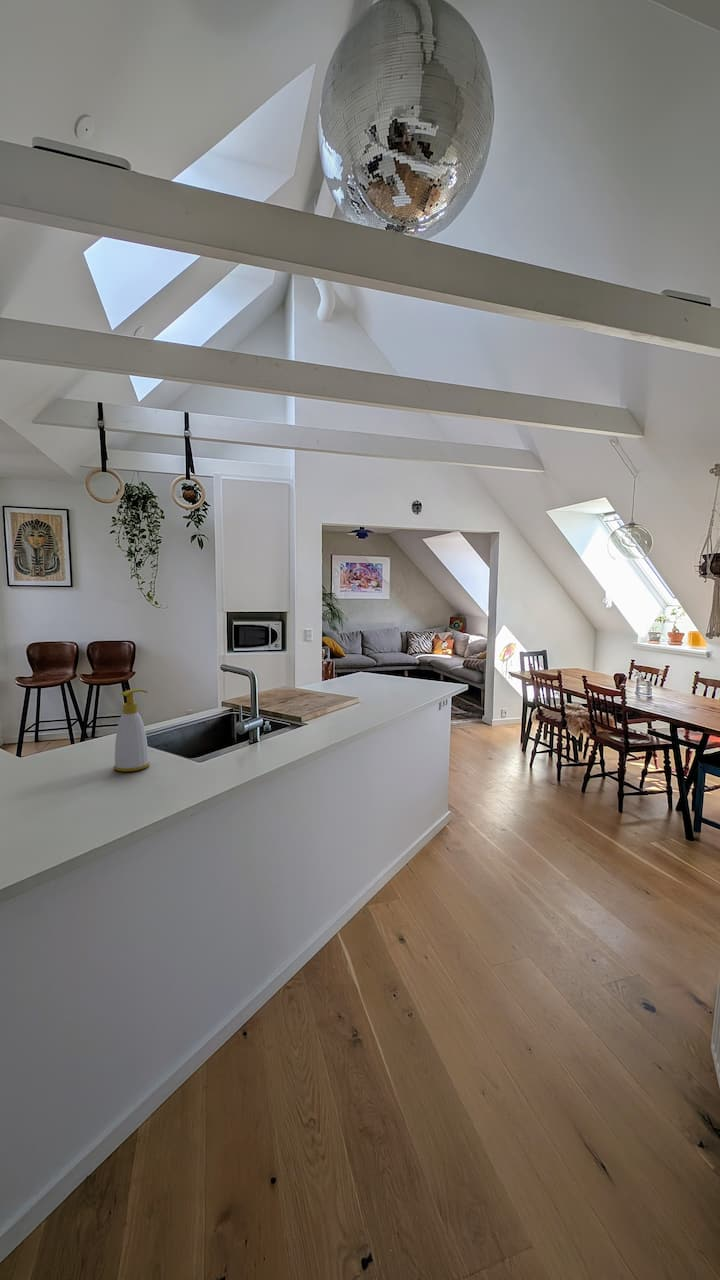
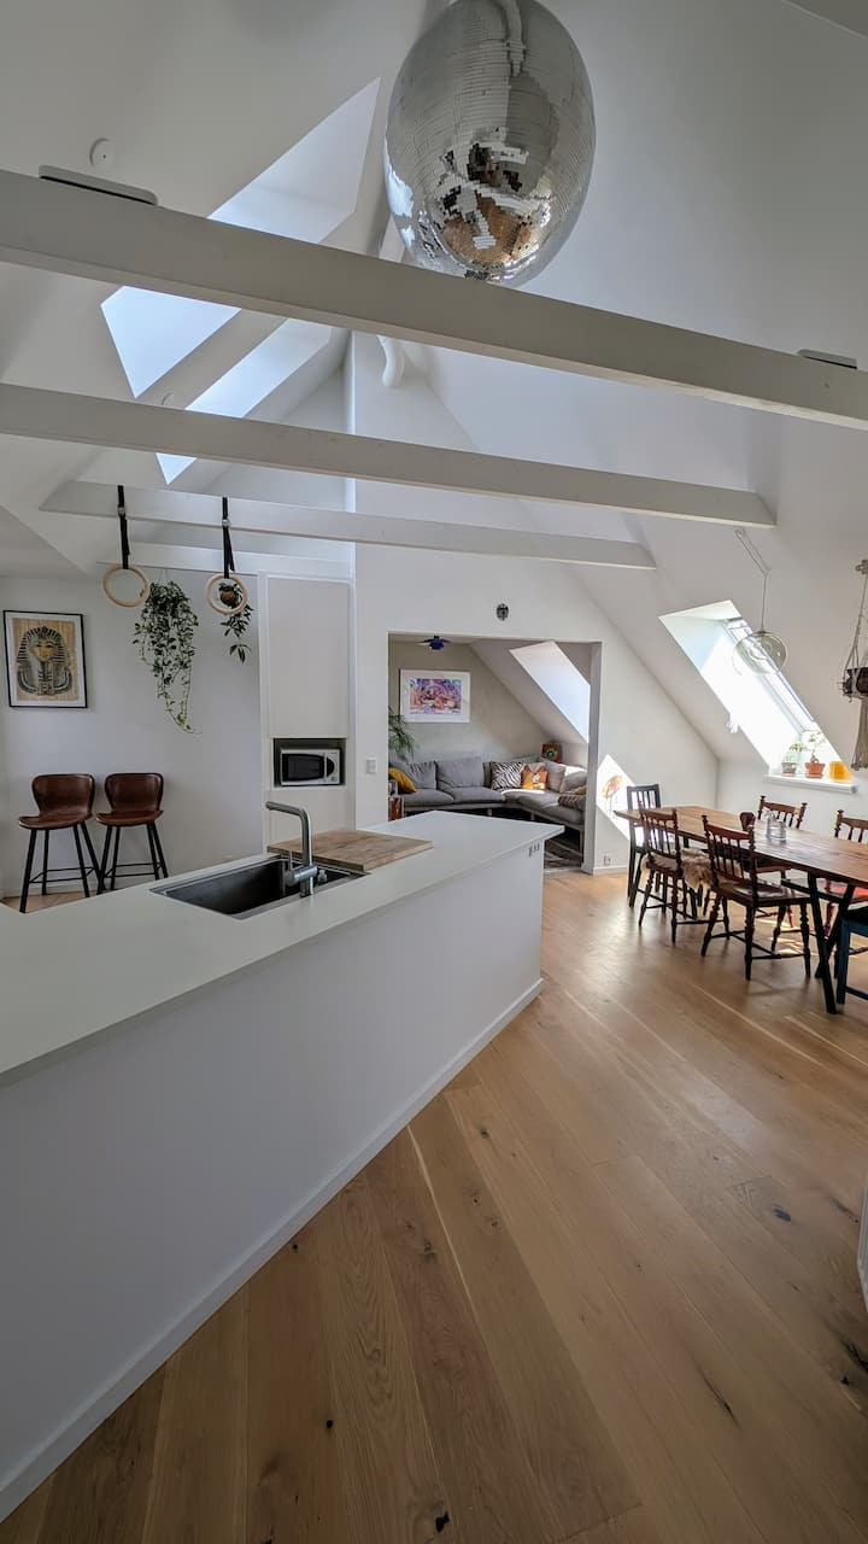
- soap bottle (131, 728)
